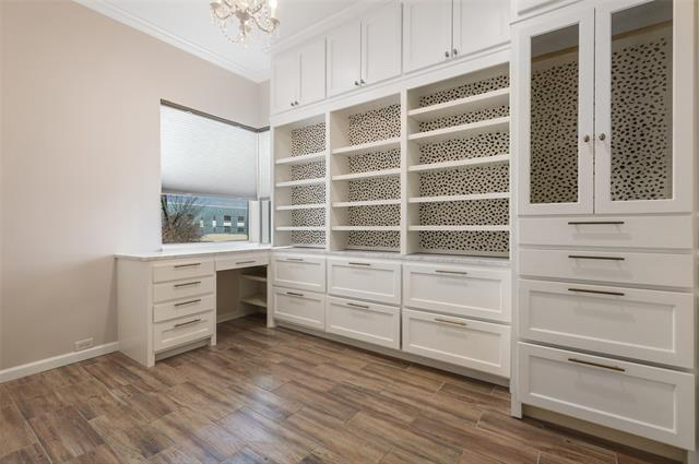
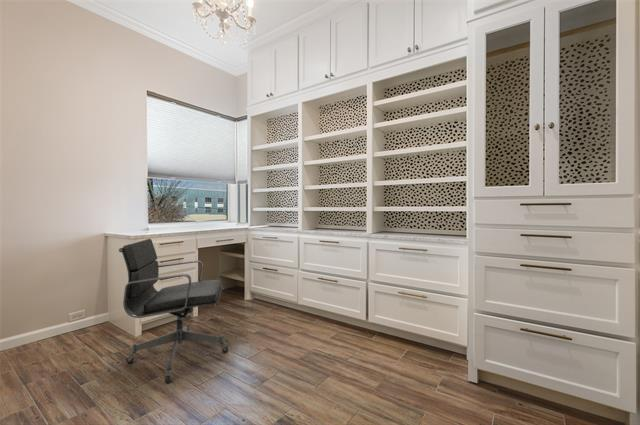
+ office chair (179, 298)
